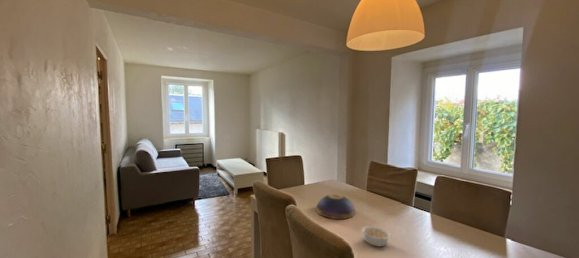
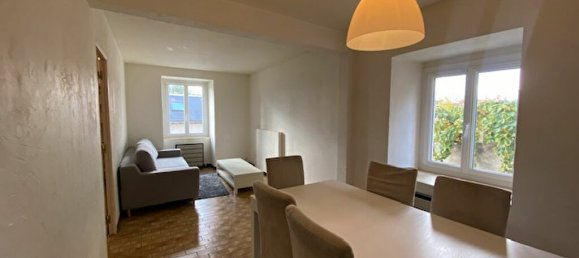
- legume (376, 236)
- decorative bowl (335, 203)
